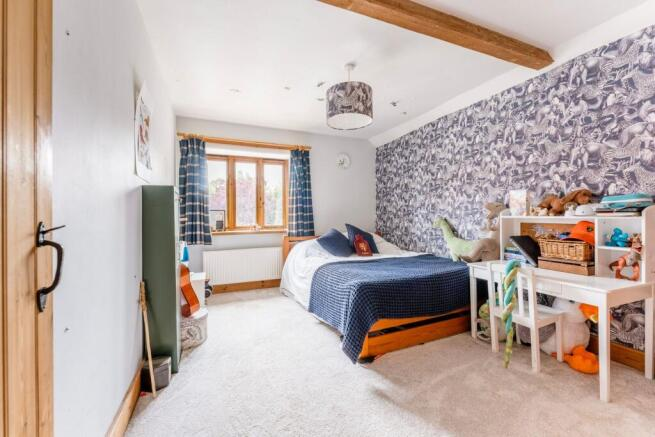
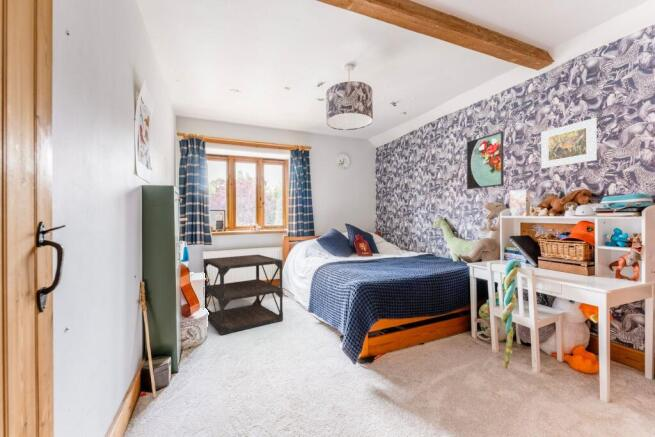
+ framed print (566, 145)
+ side table (242, 289)
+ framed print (484, 162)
